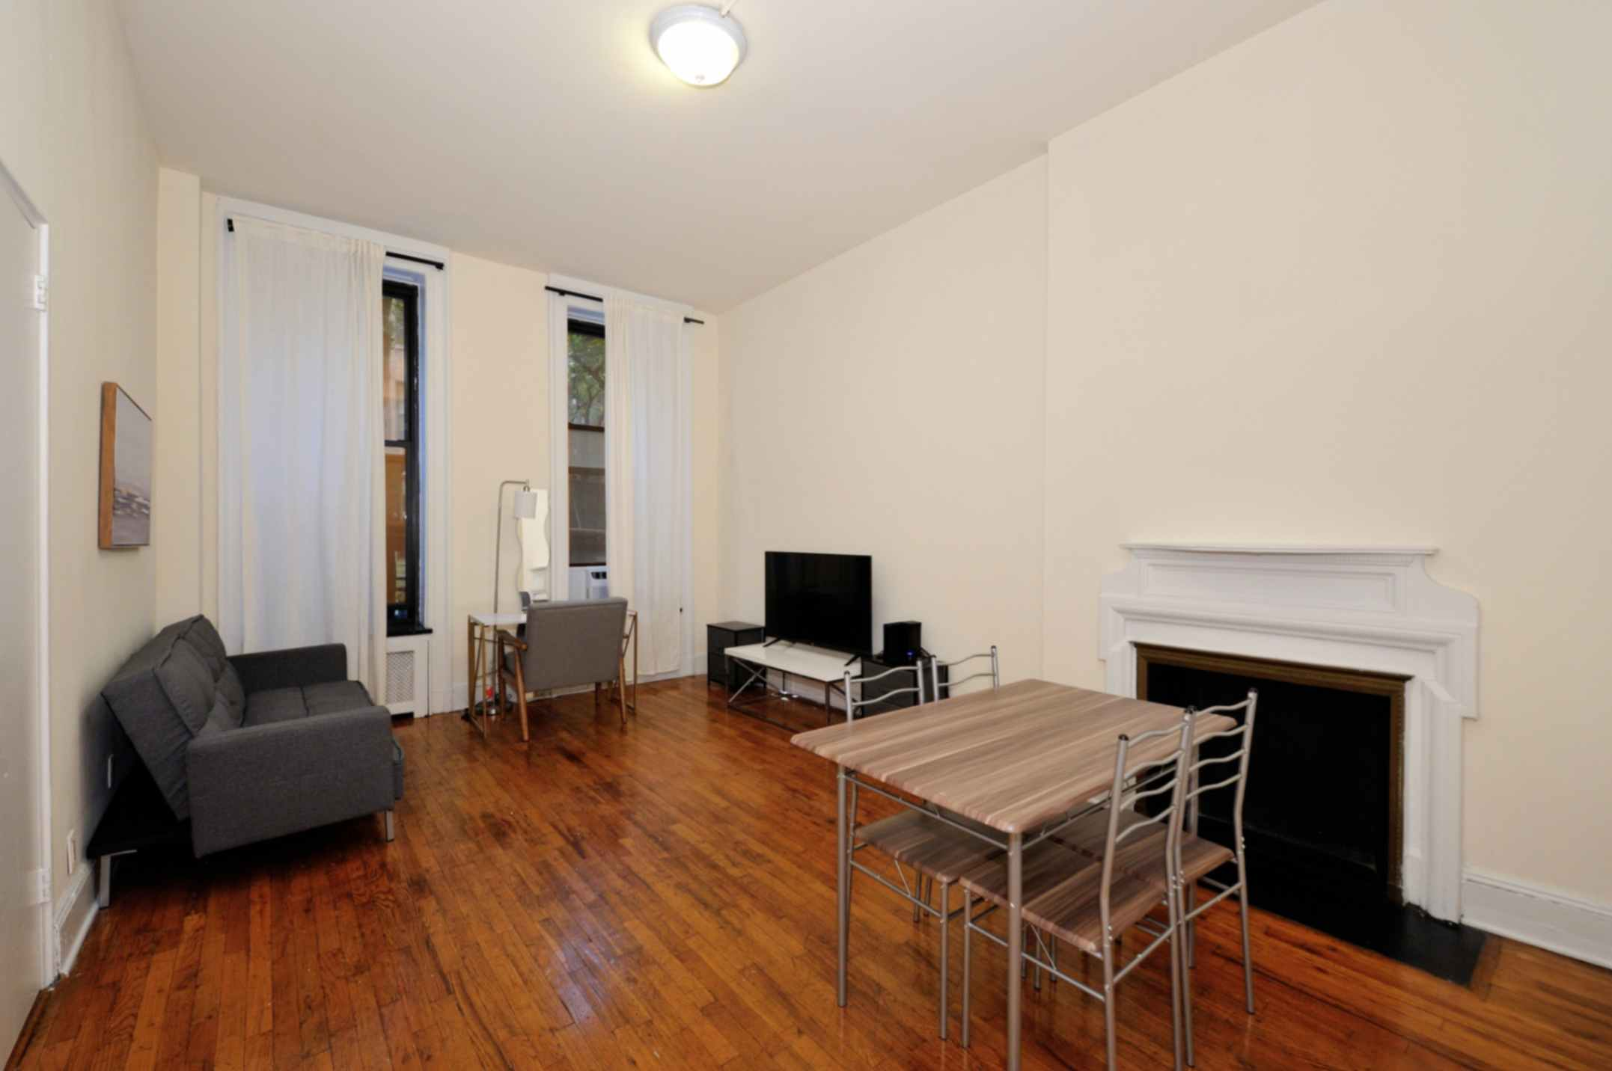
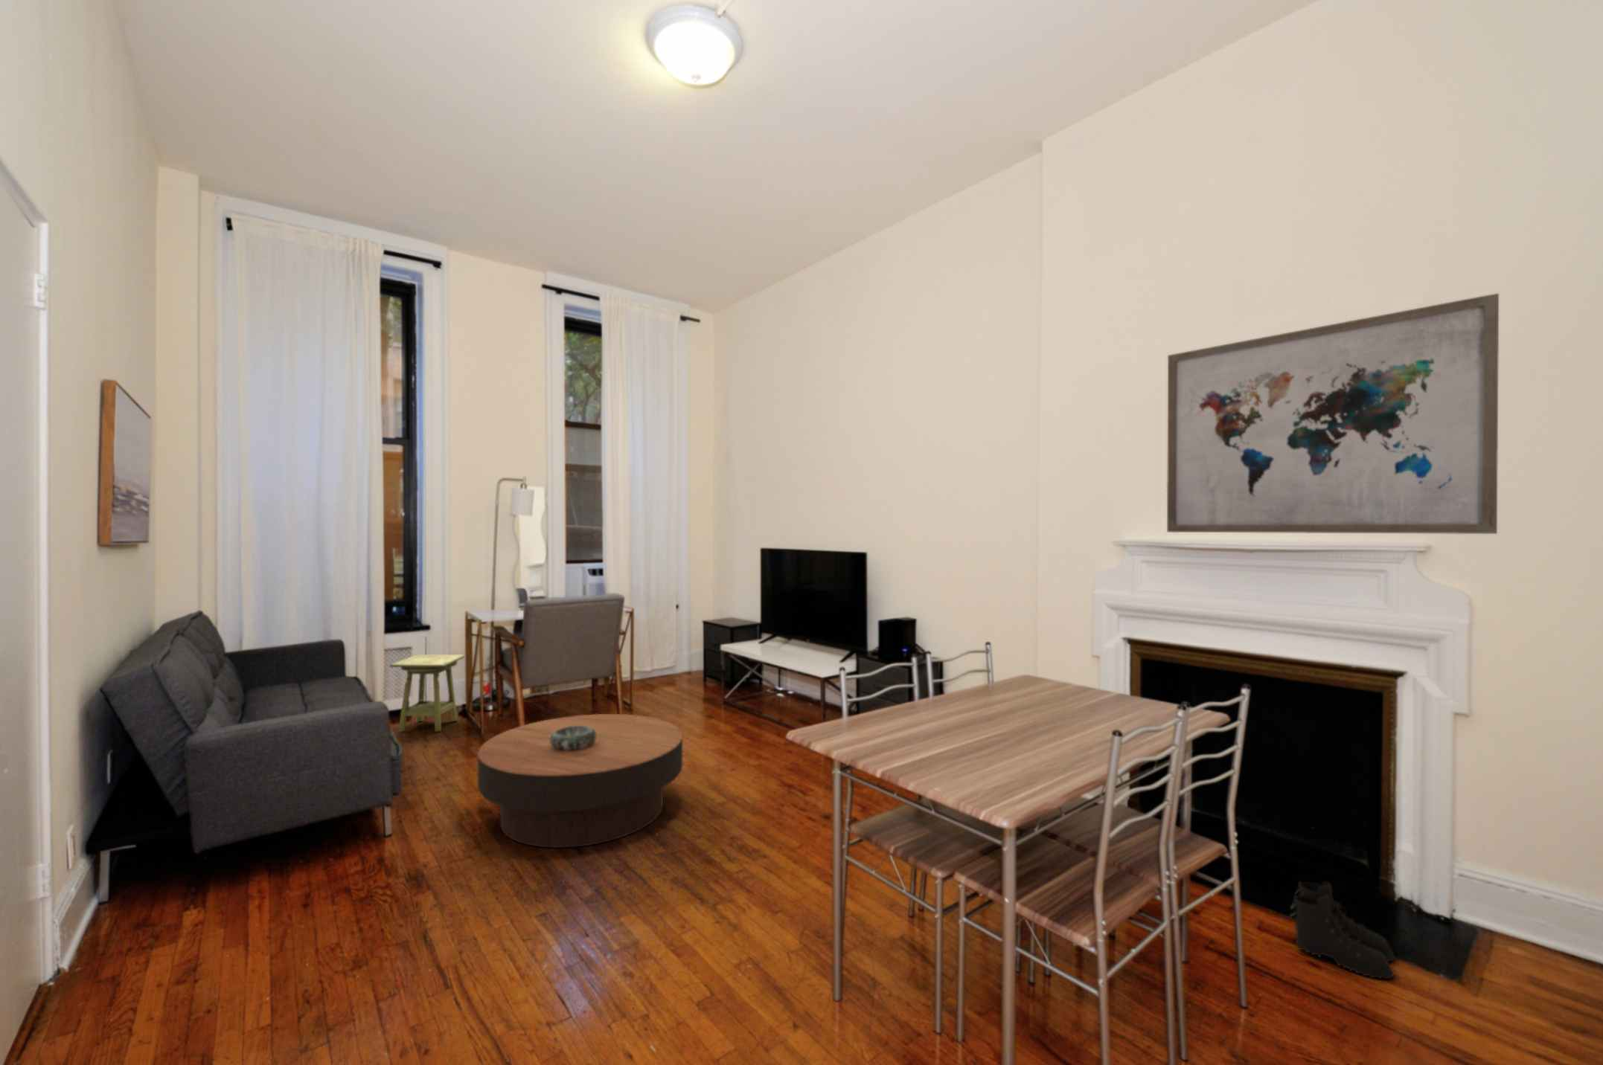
+ side table (425, 693)
+ wall art (1308, 430)
+ decorative bowl (573, 738)
+ boots (1341, 922)
+ coffee table (584, 776)
